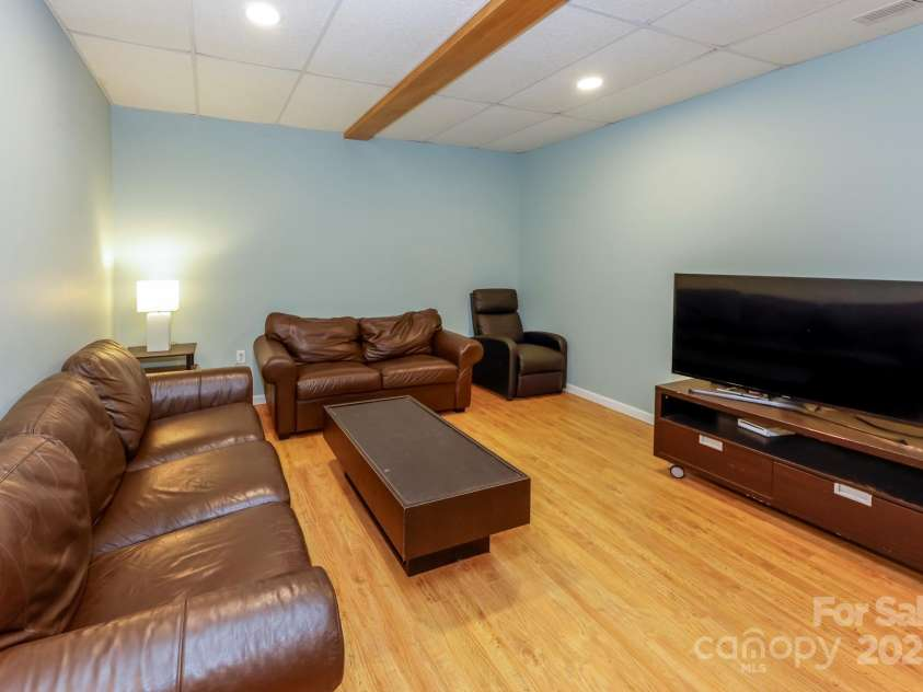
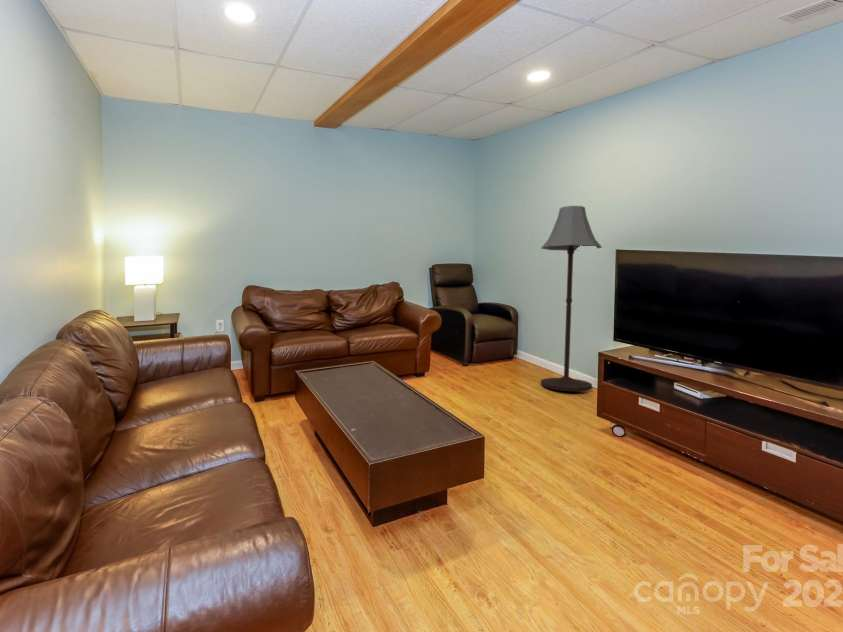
+ floor lamp (569, 297)
